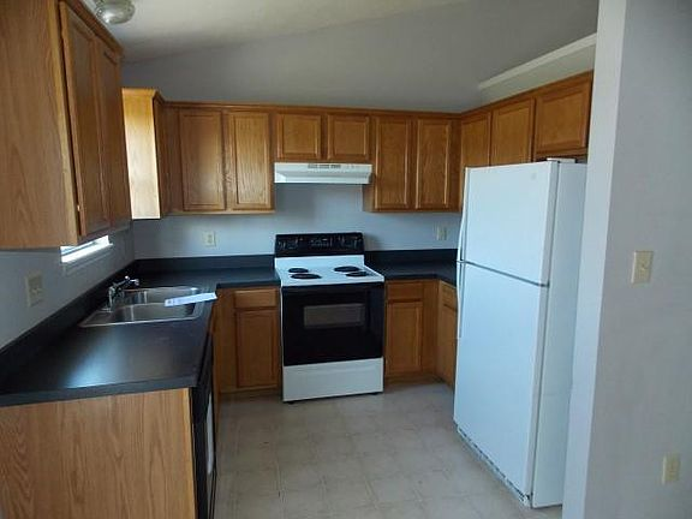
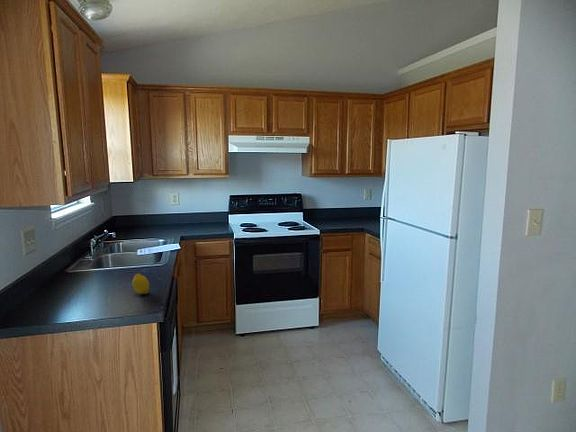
+ fruit (140, 283)
